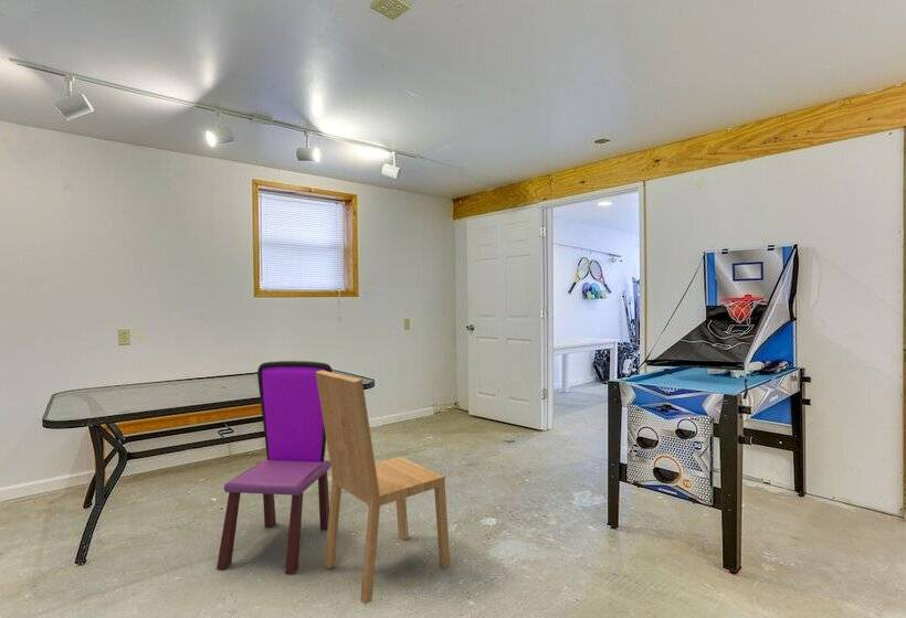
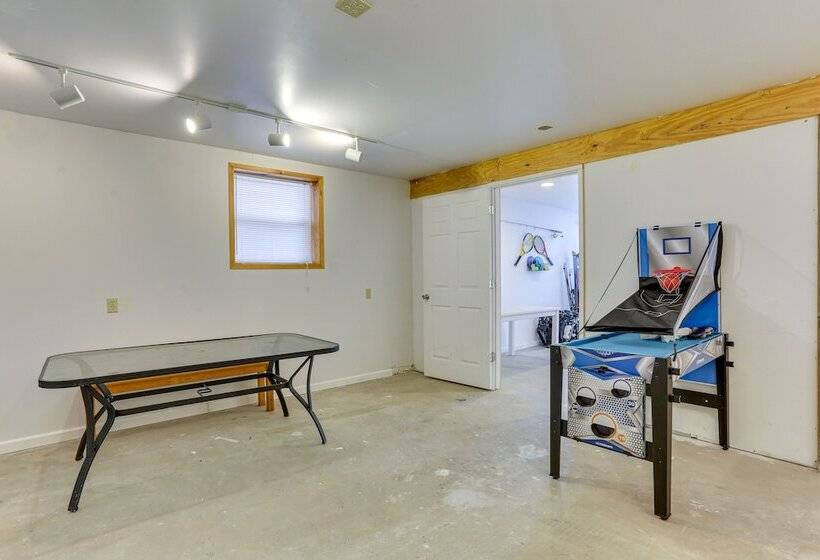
- dining chair (277, 456)
- dining chair (382, 468)
